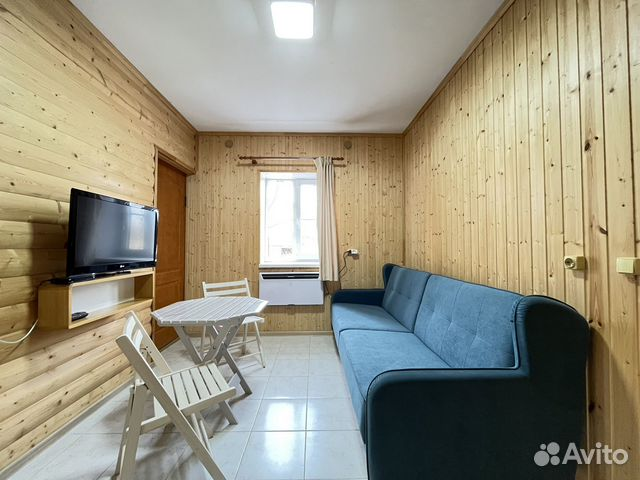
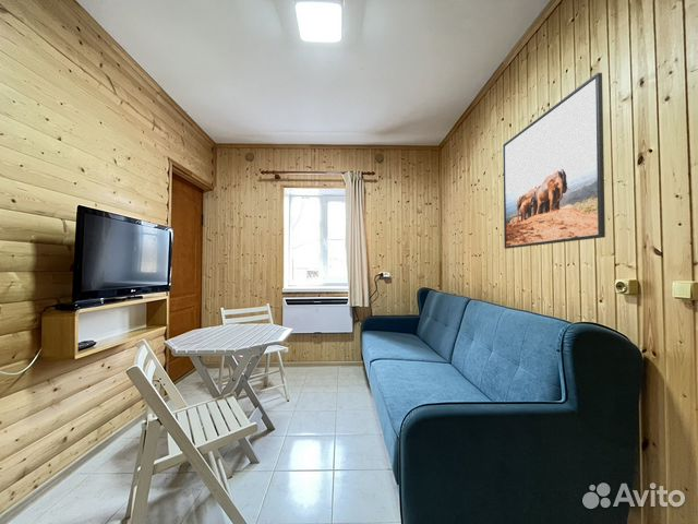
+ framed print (542, 180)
